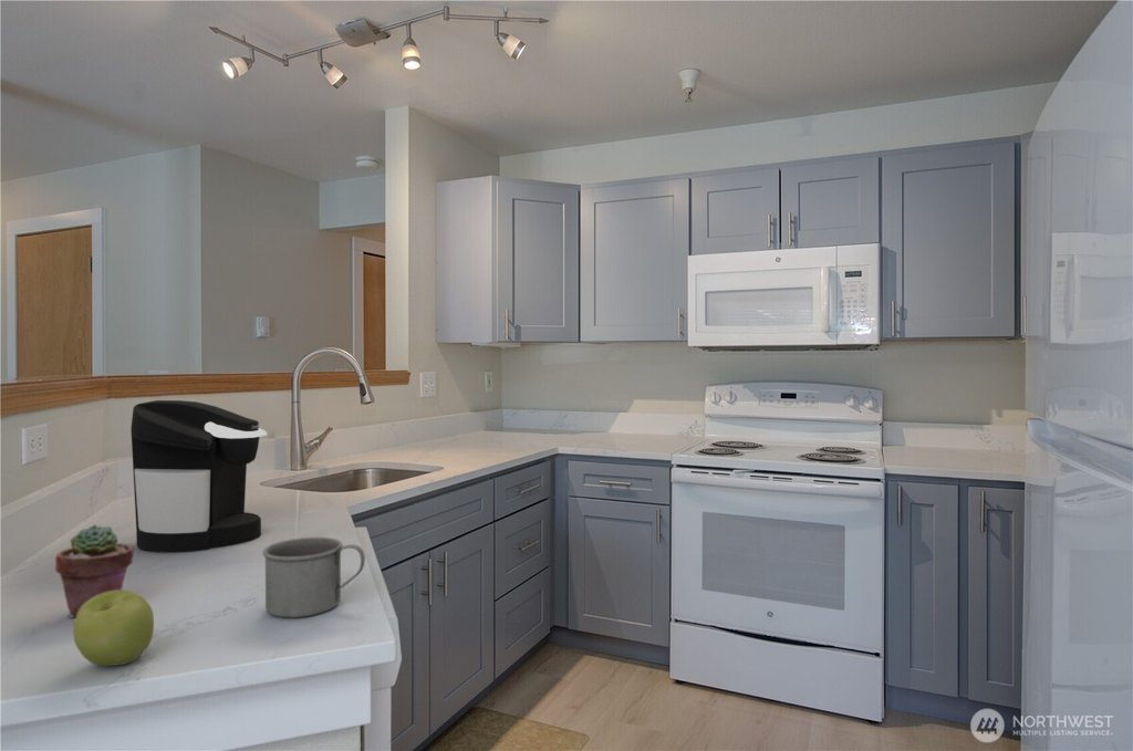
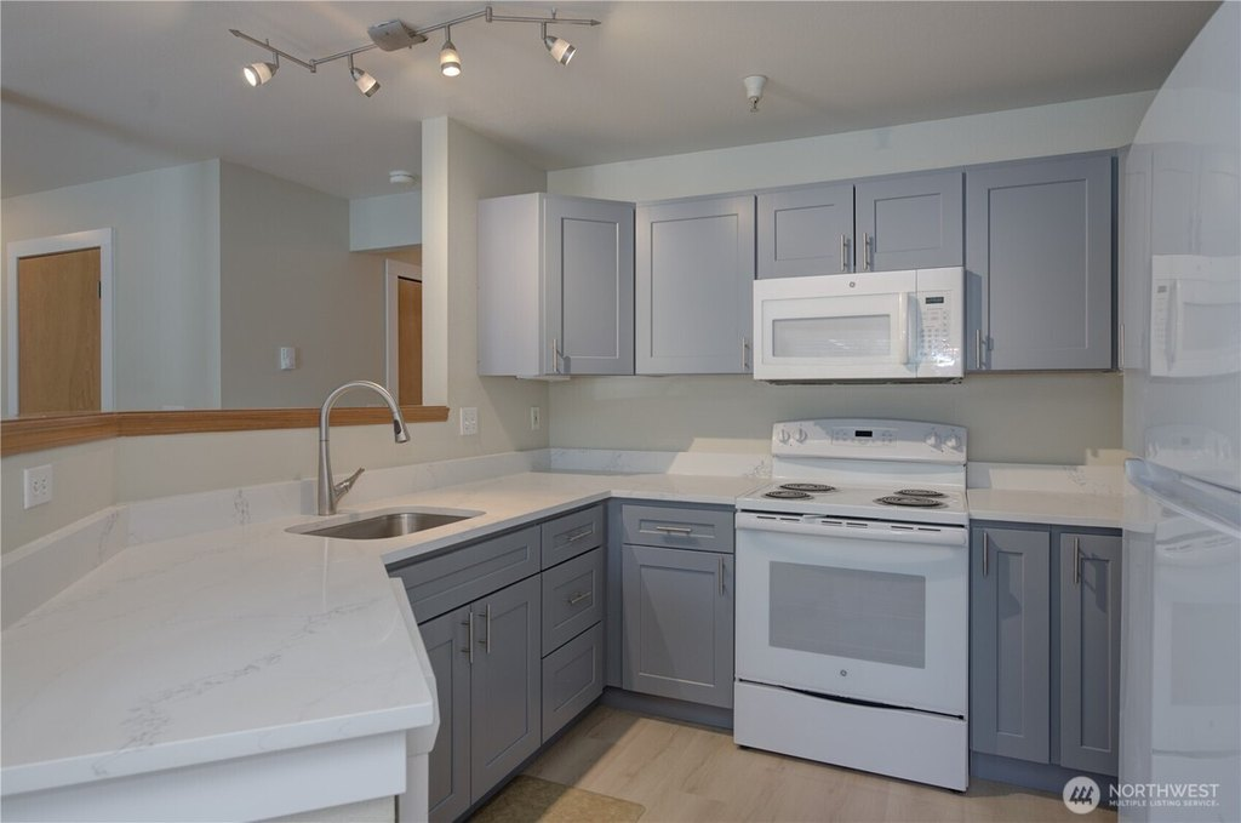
- coffee maker (204, 469)
- mug (310, 574)
- potted succulent (95, 566)
- apple (114, 628)
